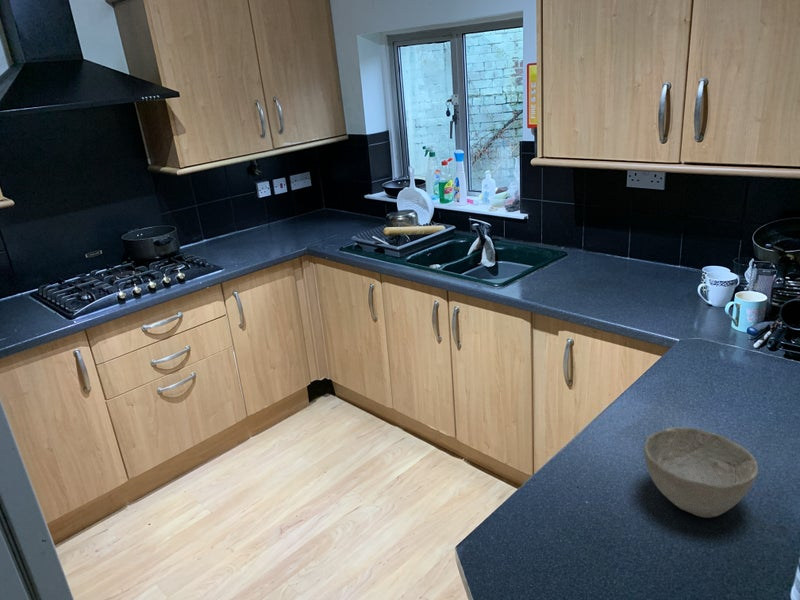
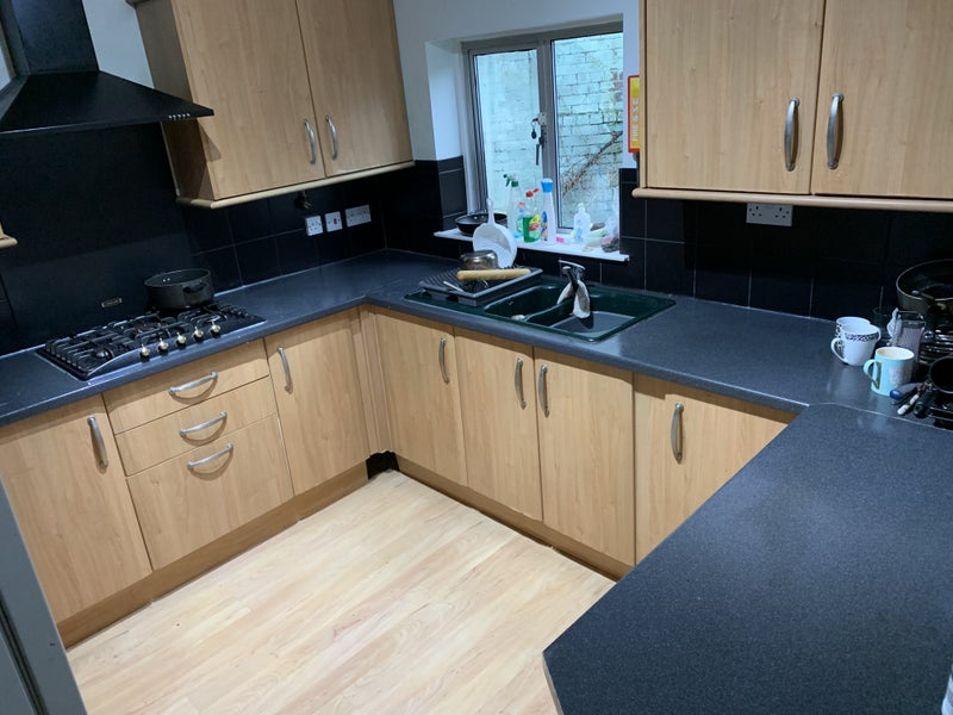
- bowl (696, 477)
